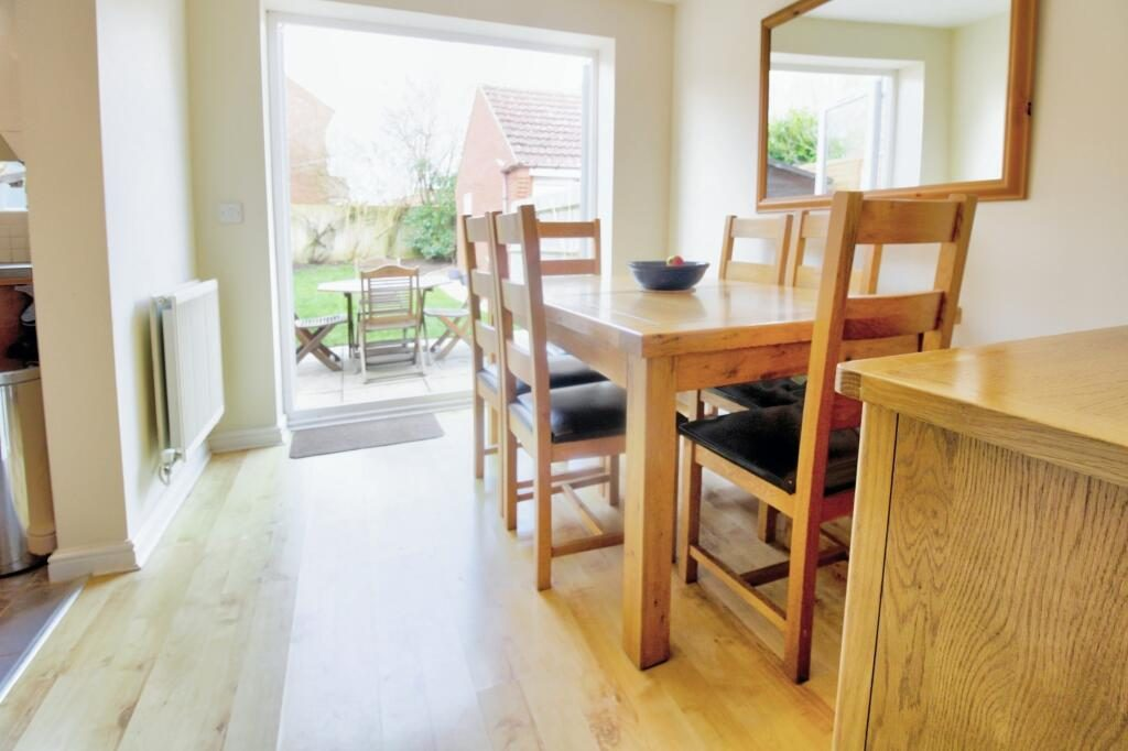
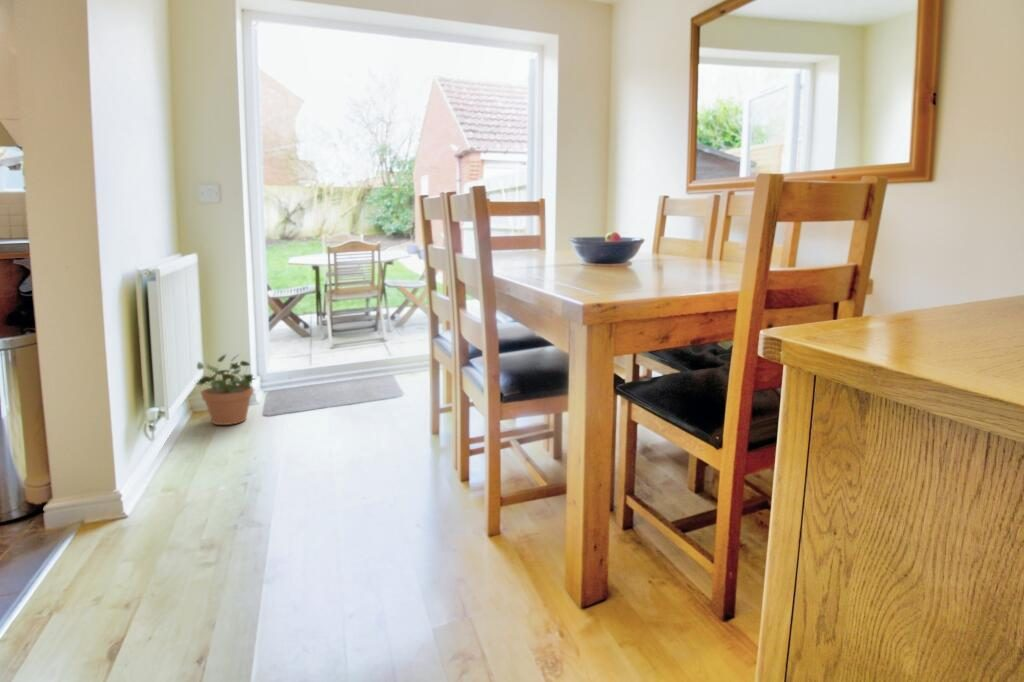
+ potted plant (226, 388)
